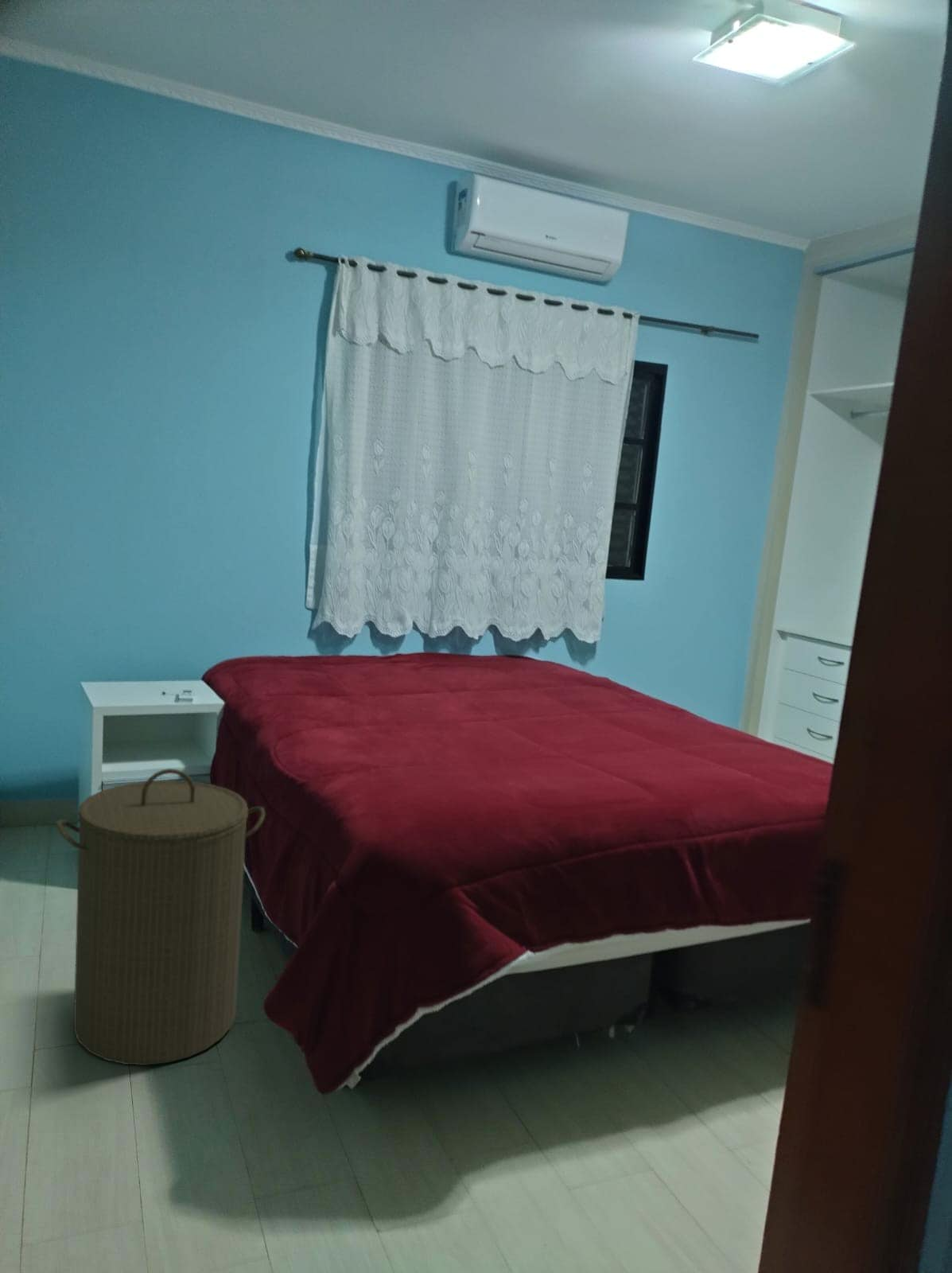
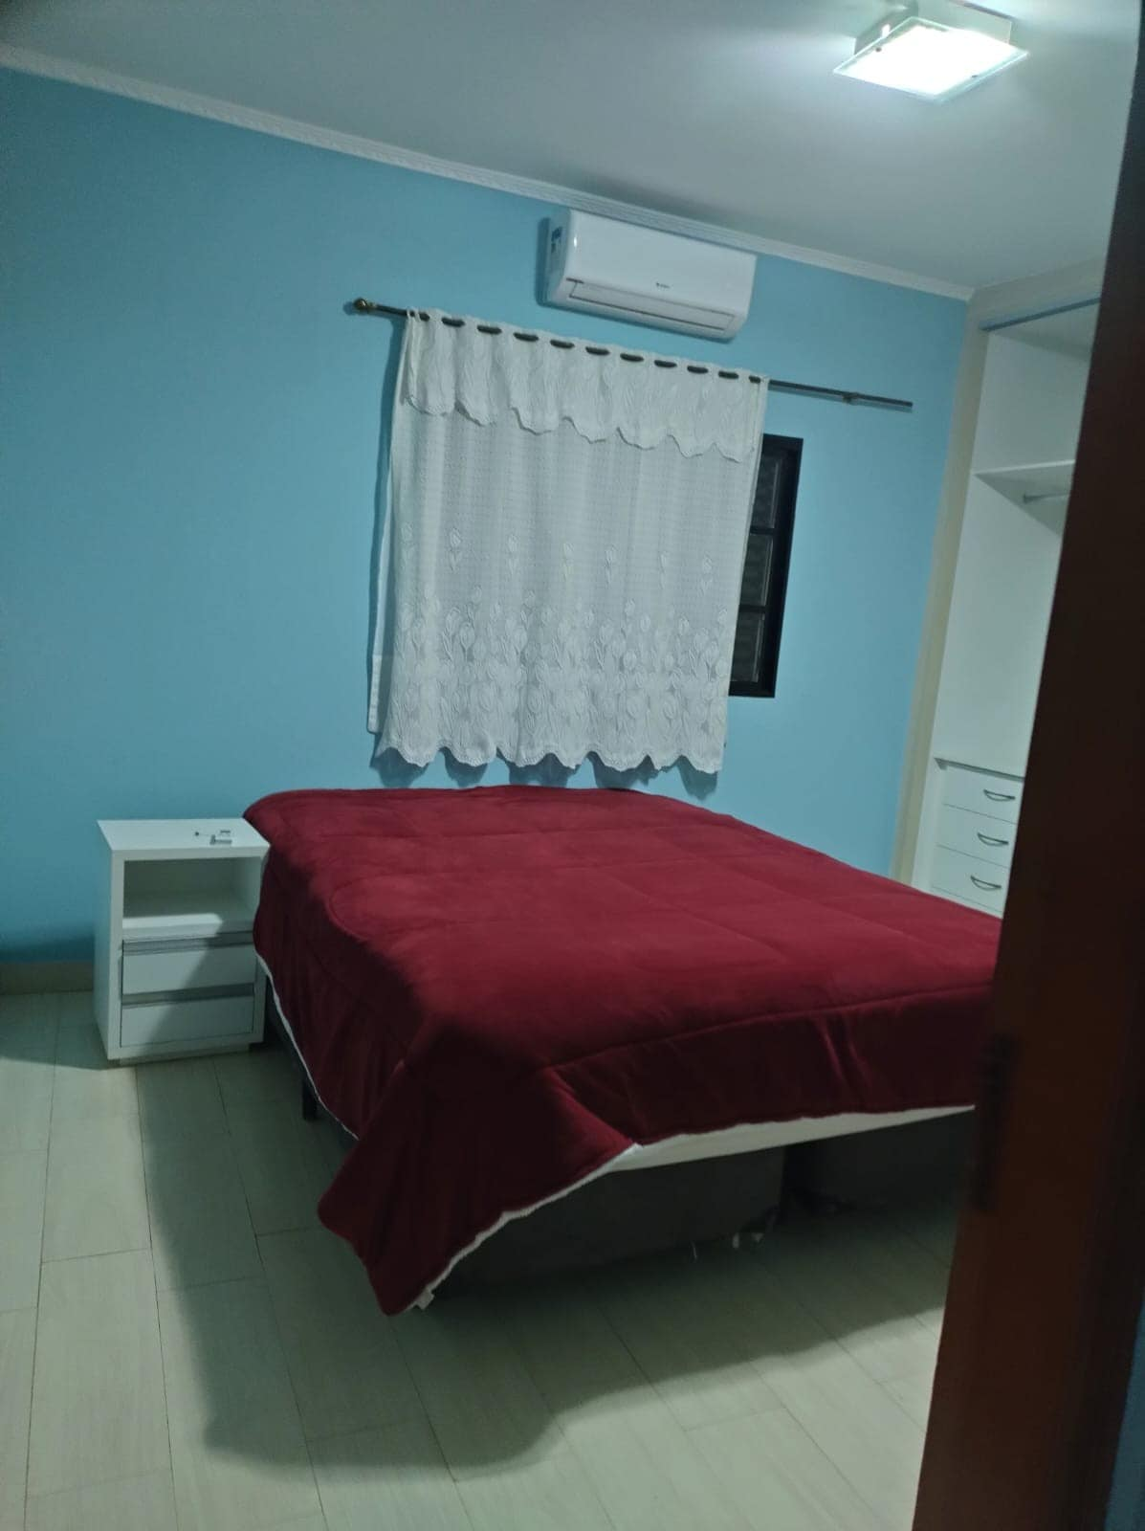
- laundry hamper (161, 897)
